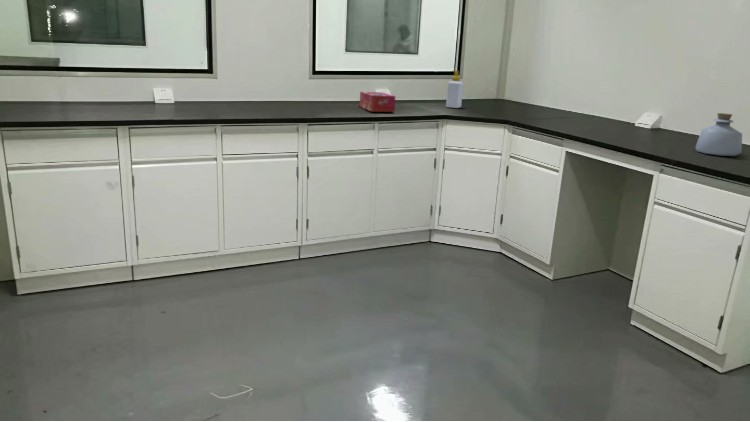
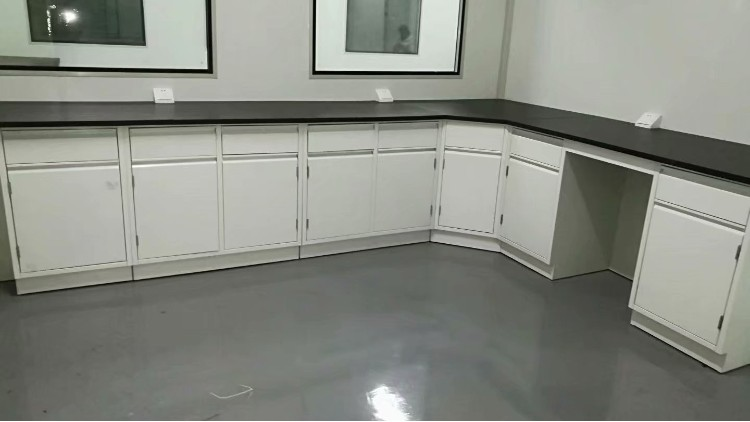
- tissue box (376, 101)
- bottle (721, 133)
- soap bottle (455, 89)
